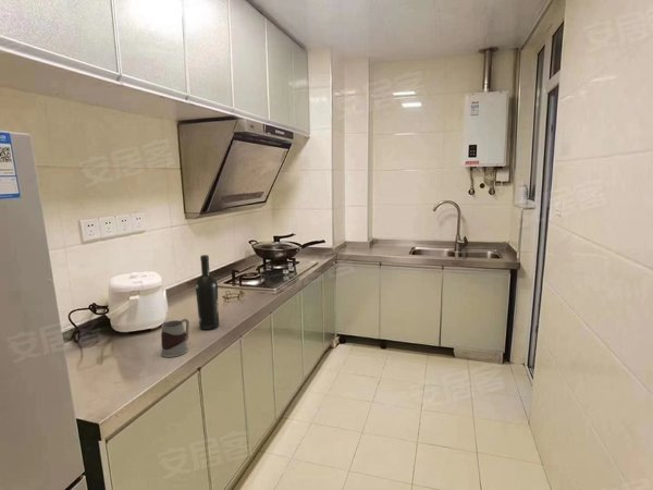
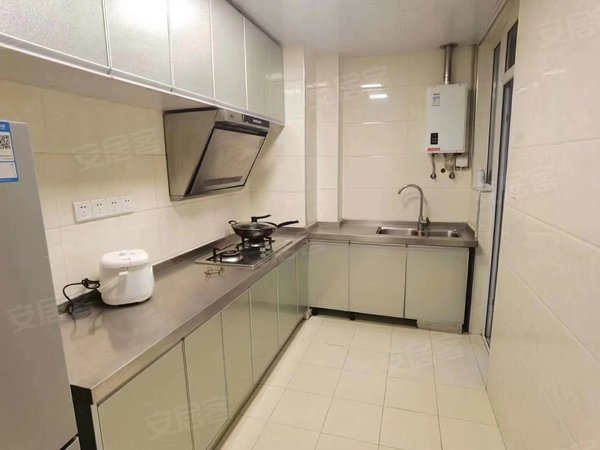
- mug (176, 335)
- wine bottle (207, 291)
